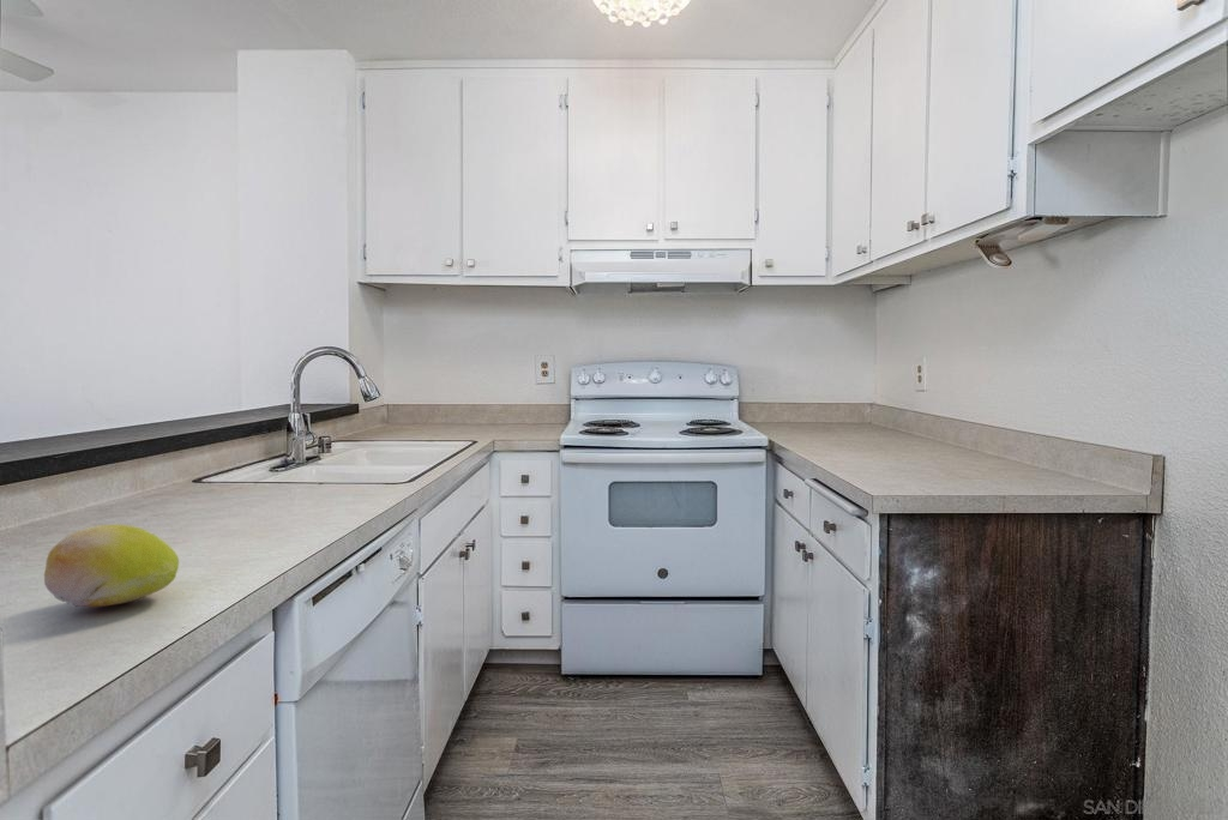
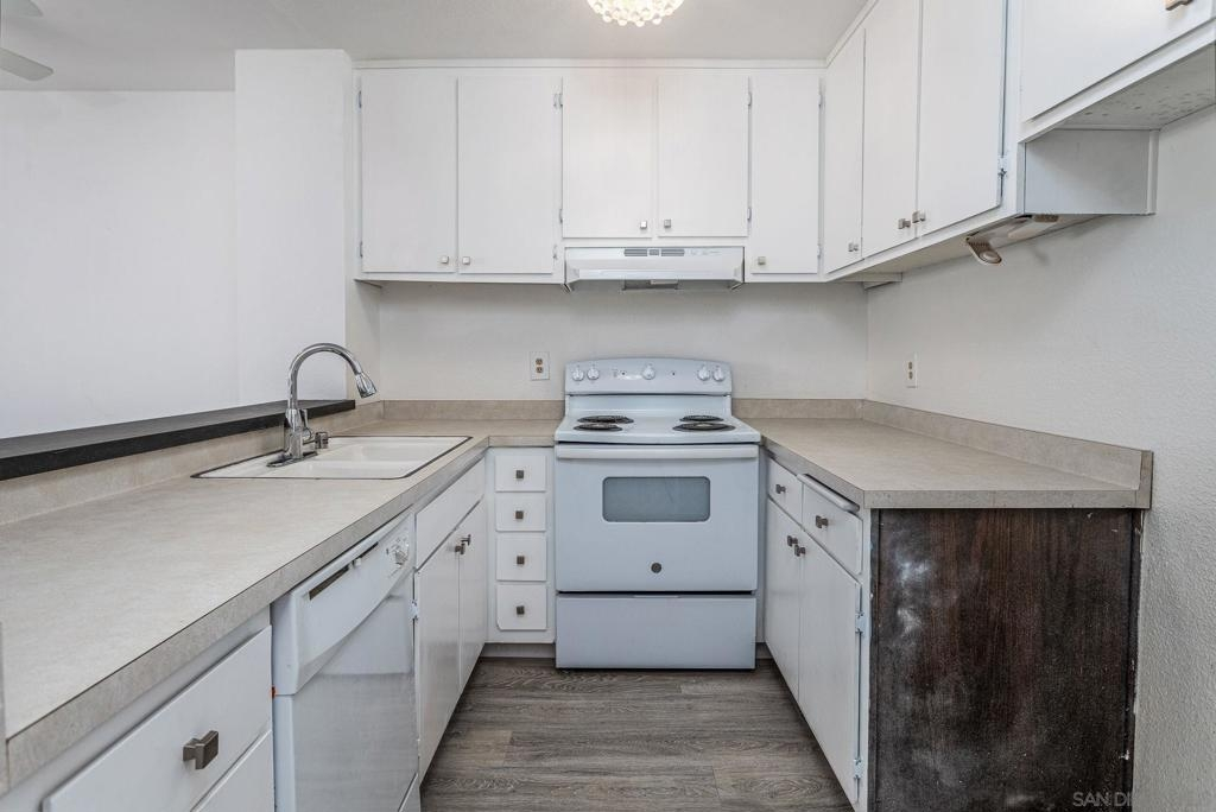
- fruit (115, 563)
